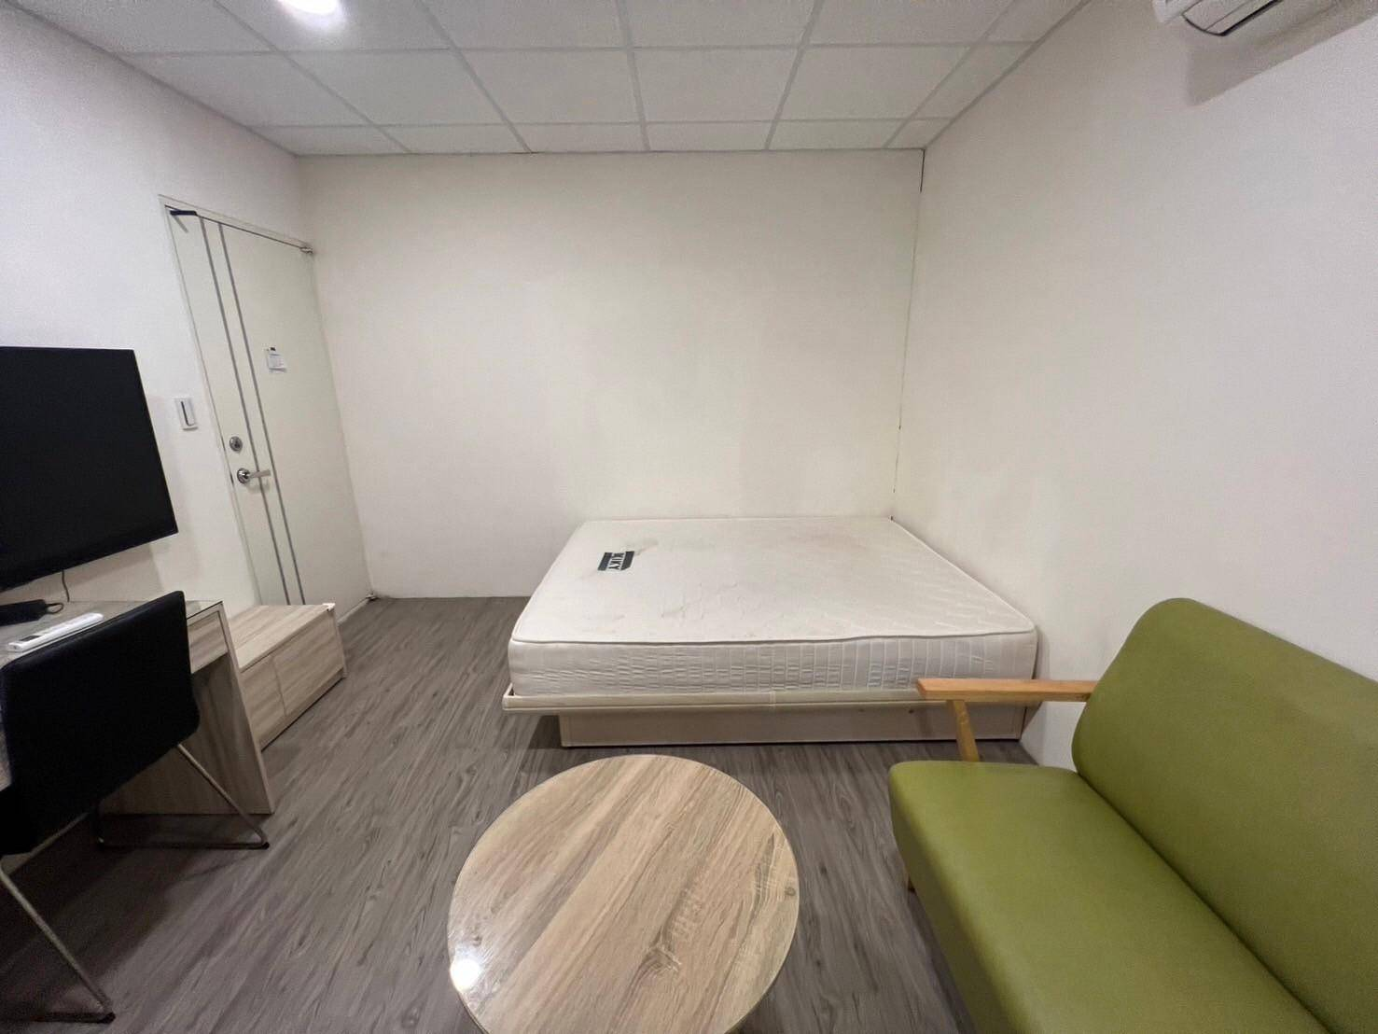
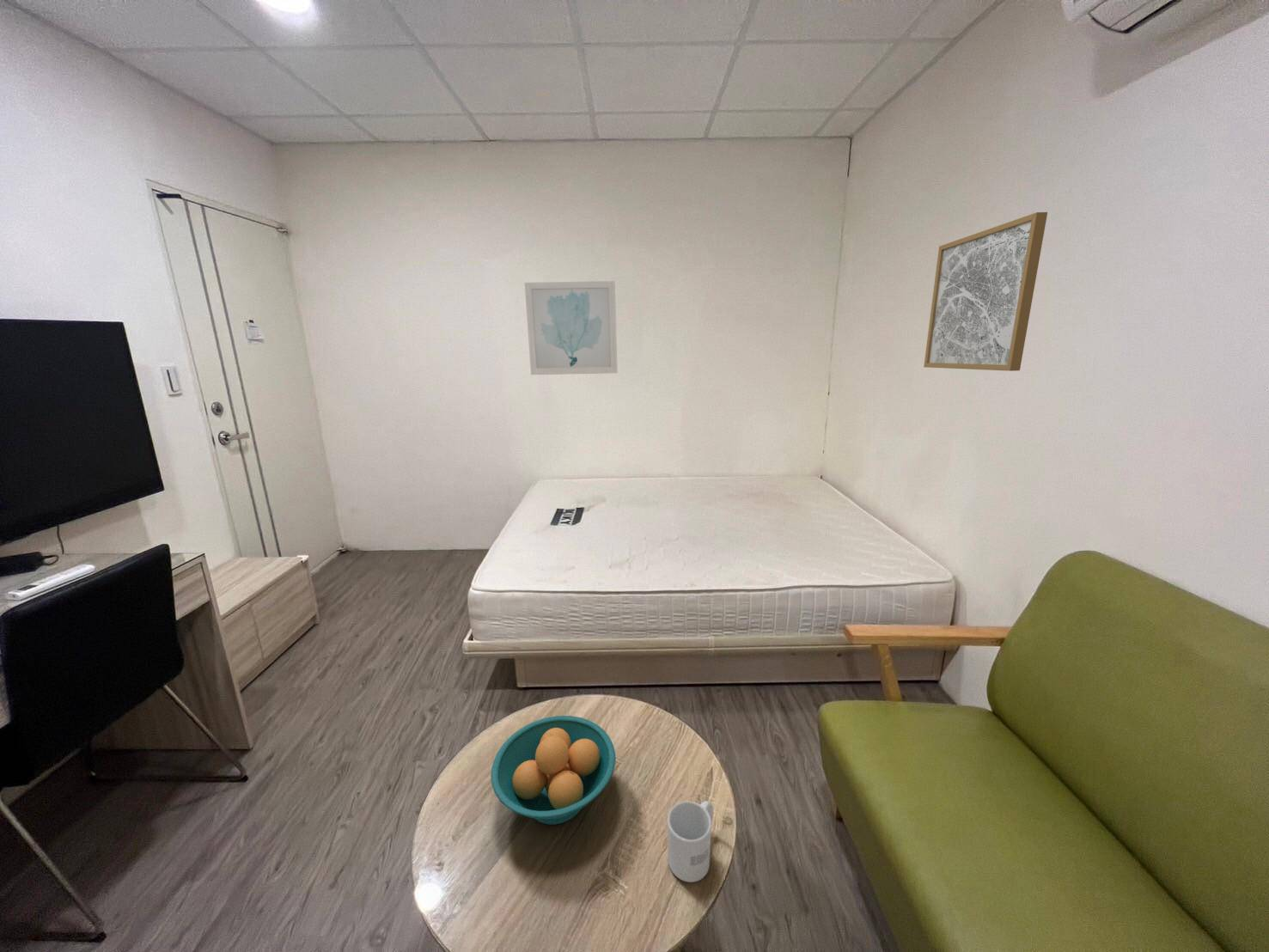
+ fruit bowl (555, 770)
+ wall art (975, 302)
+ wall art (571, 328)
+ mug (690, 833)
